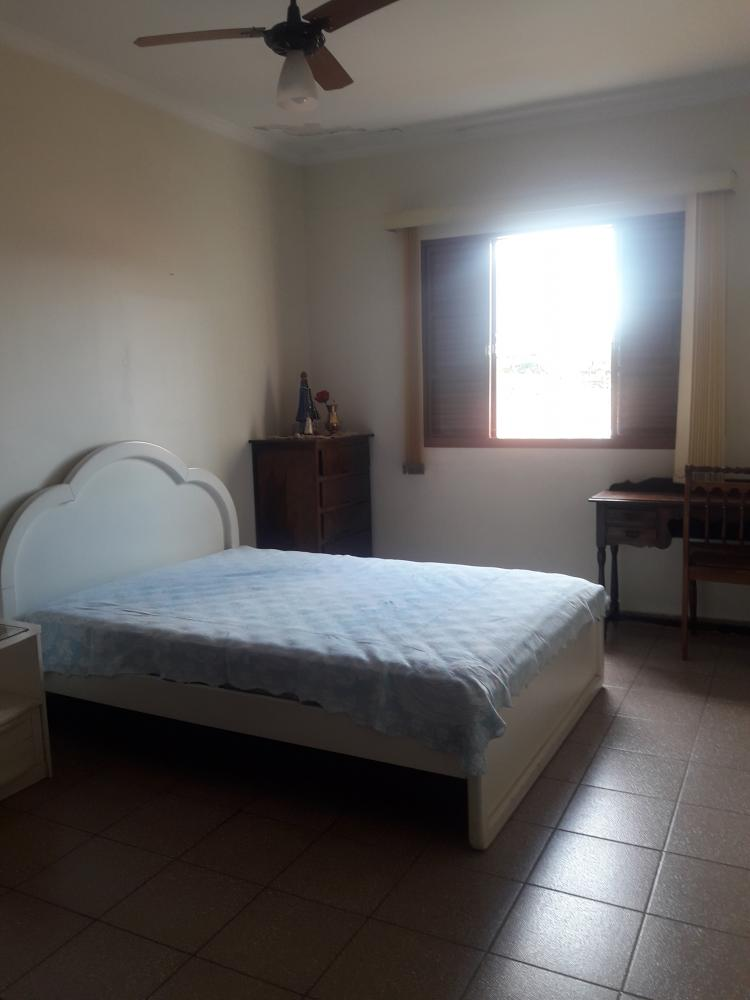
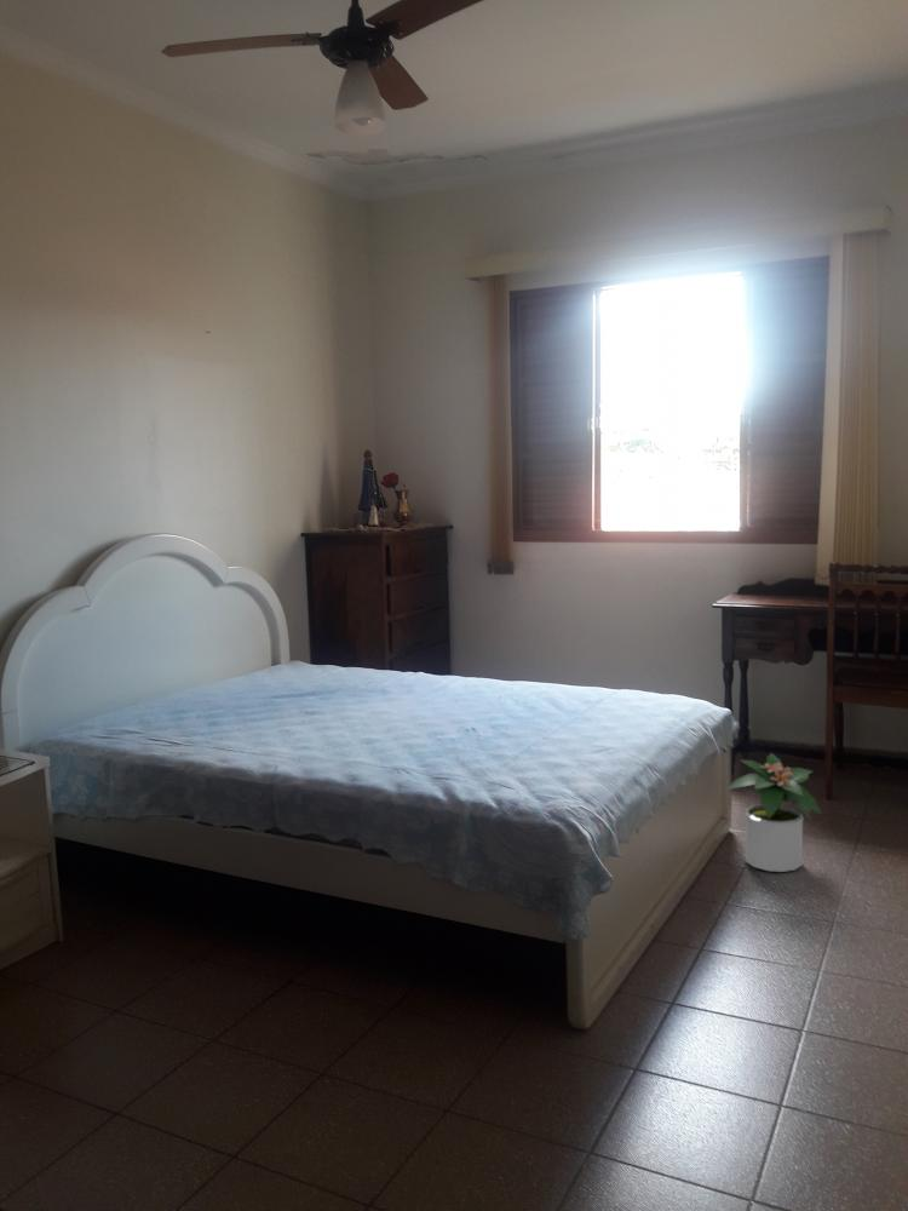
+ potted plant (775, 813)
